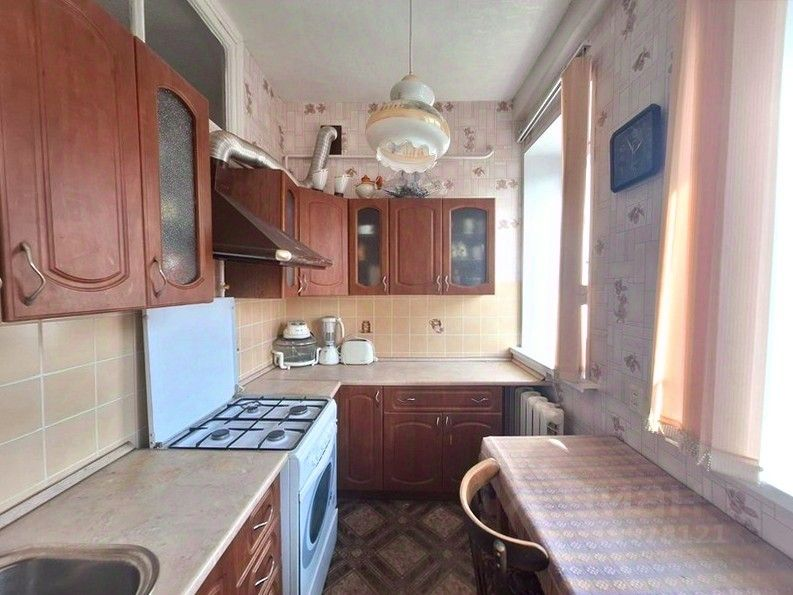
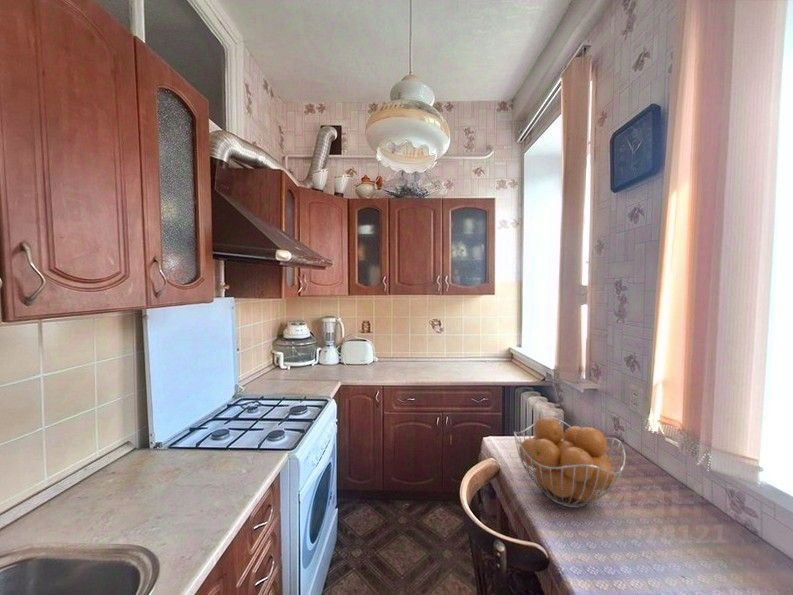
+ fruit basket (565, 459)
